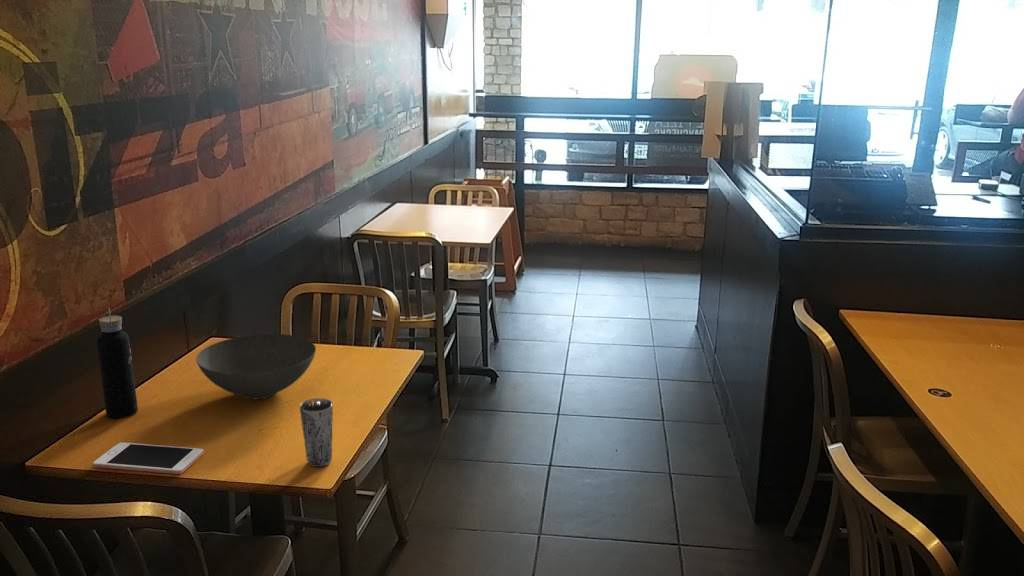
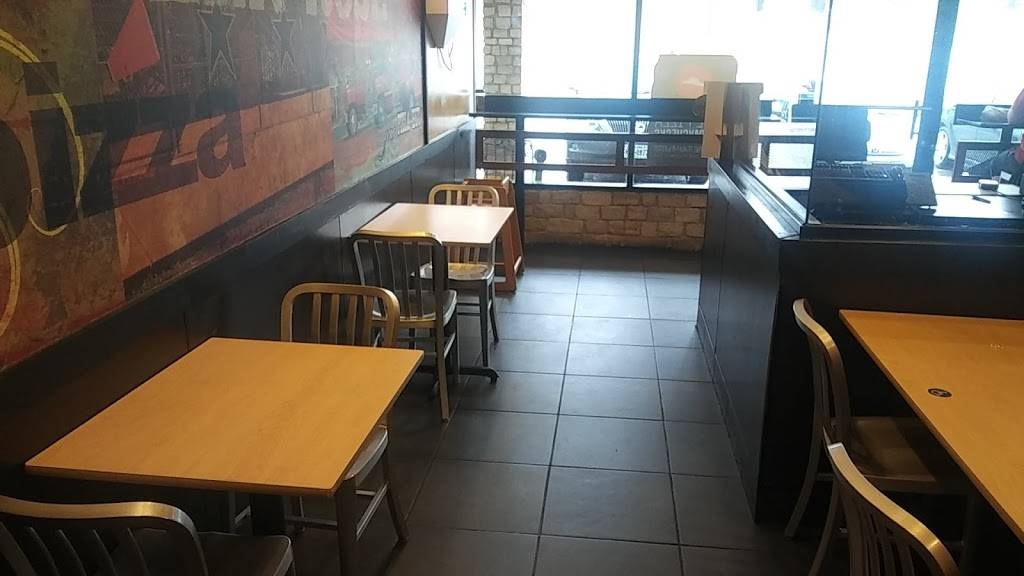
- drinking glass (317, 433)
- cell phone (149, 458)
- water bottle (115, 361)
- bowl (258, 372)
